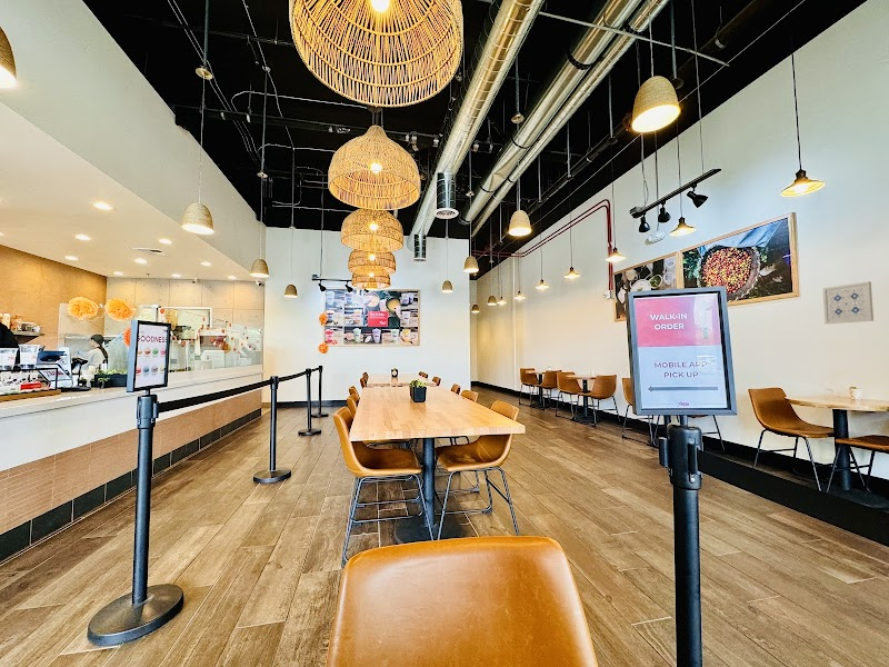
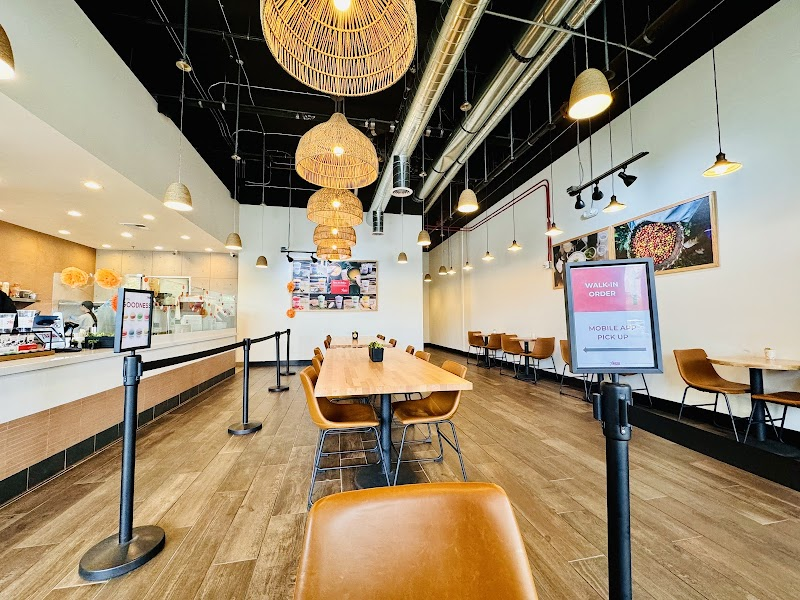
- wall art (847, 303)
